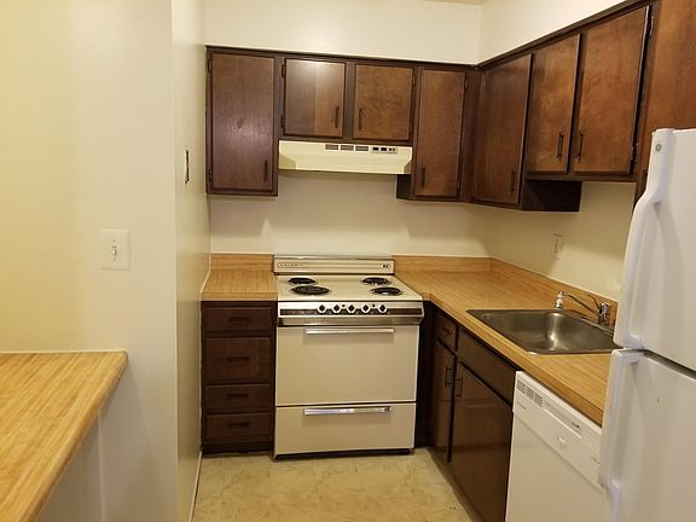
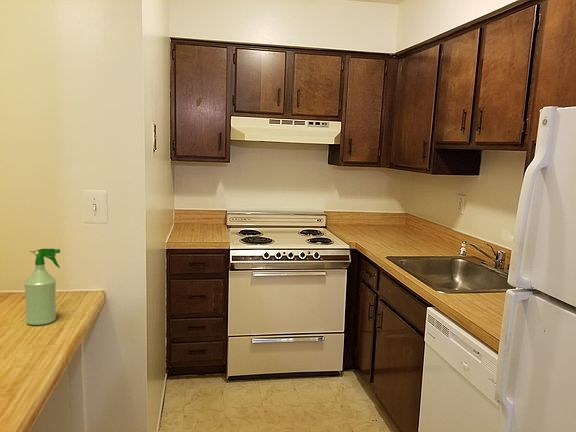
+ spray bottle (40, 285)
